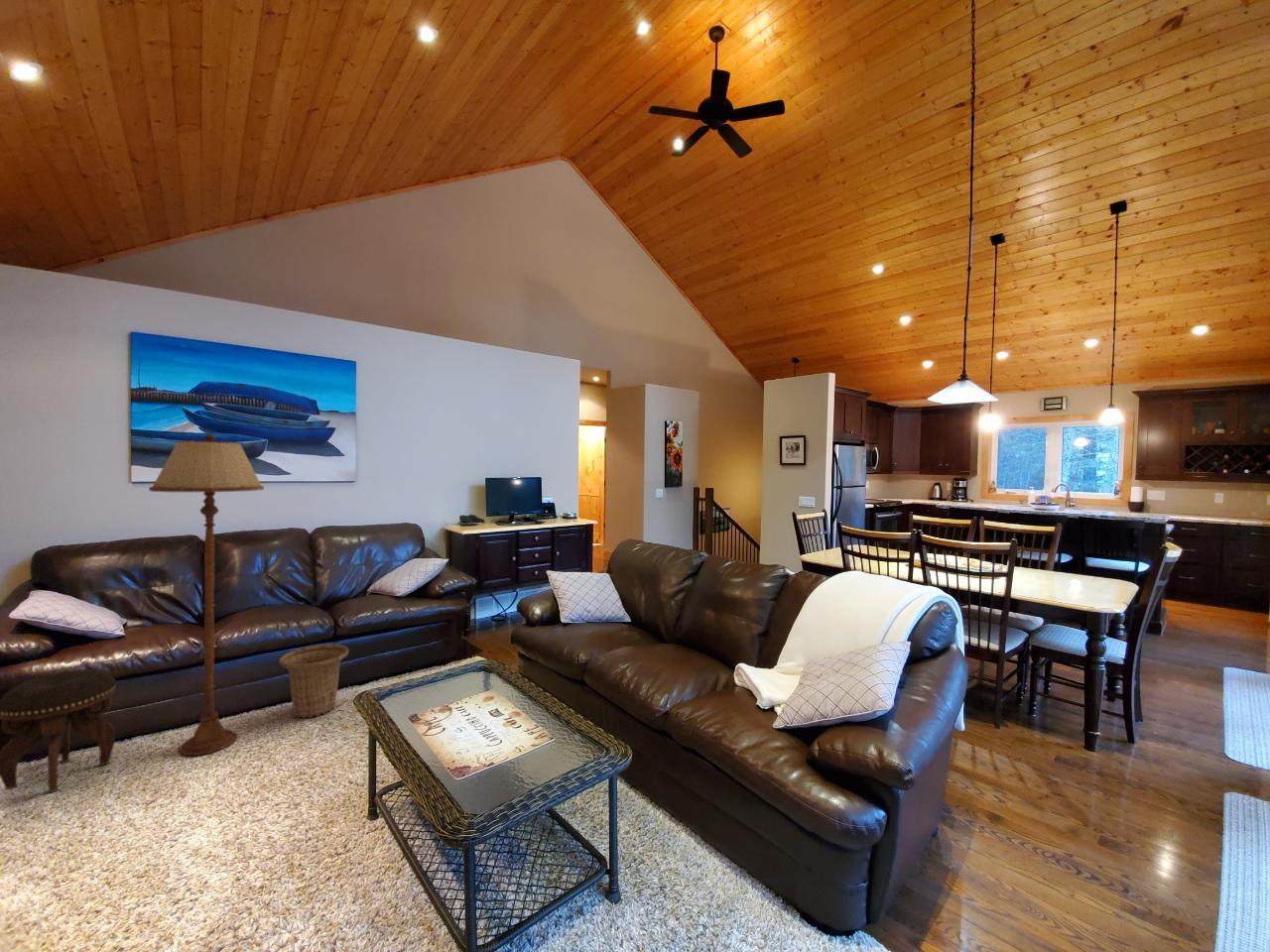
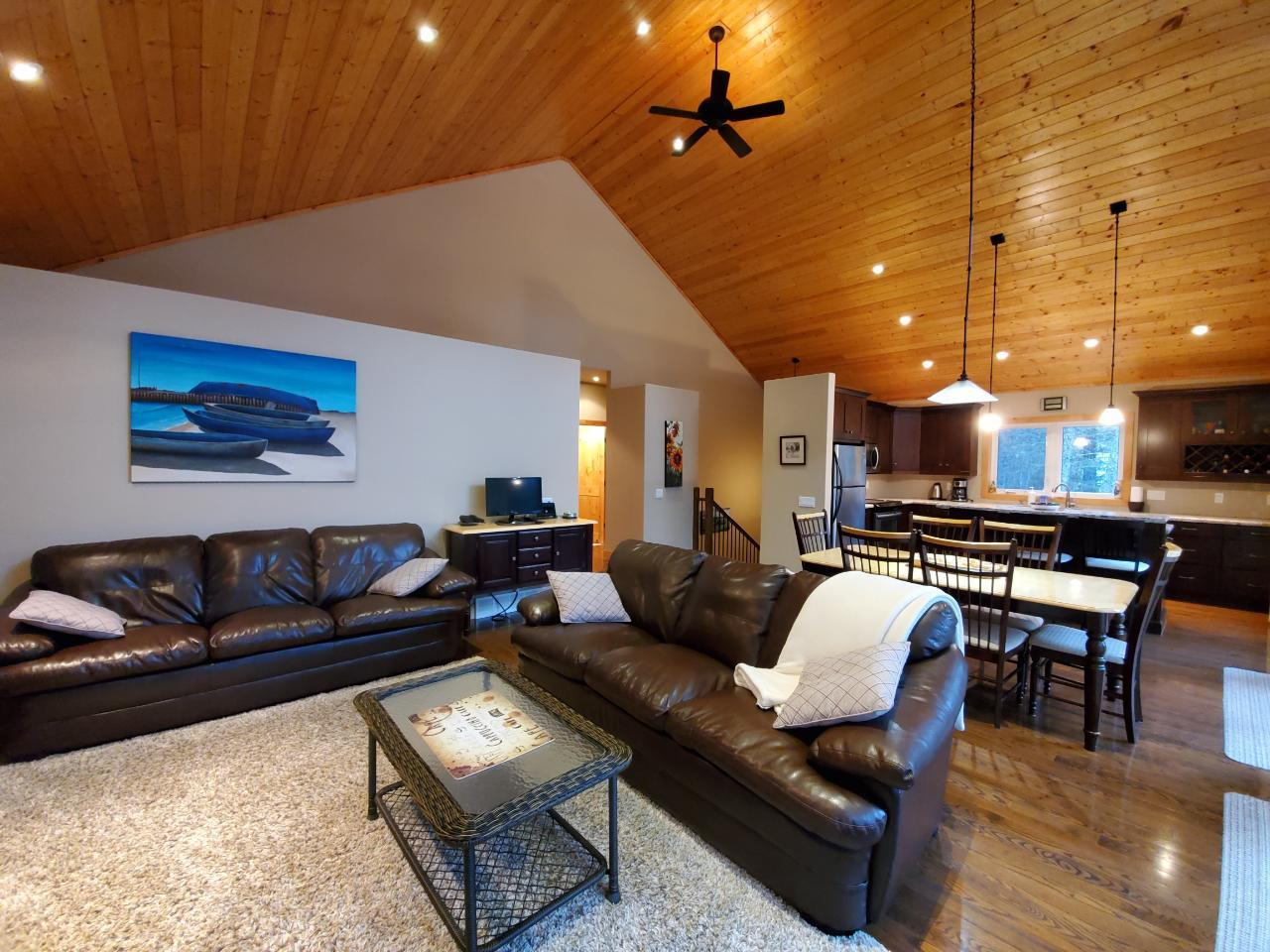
- basket (315, 681)
- floor lamp (209, 589)
- footstool (60, 727)
